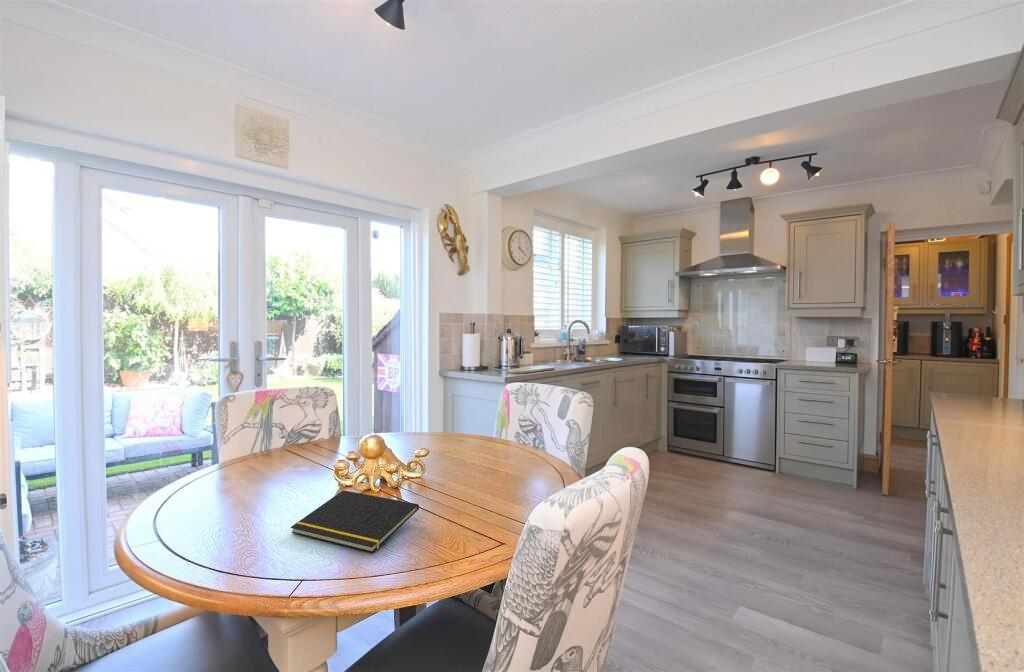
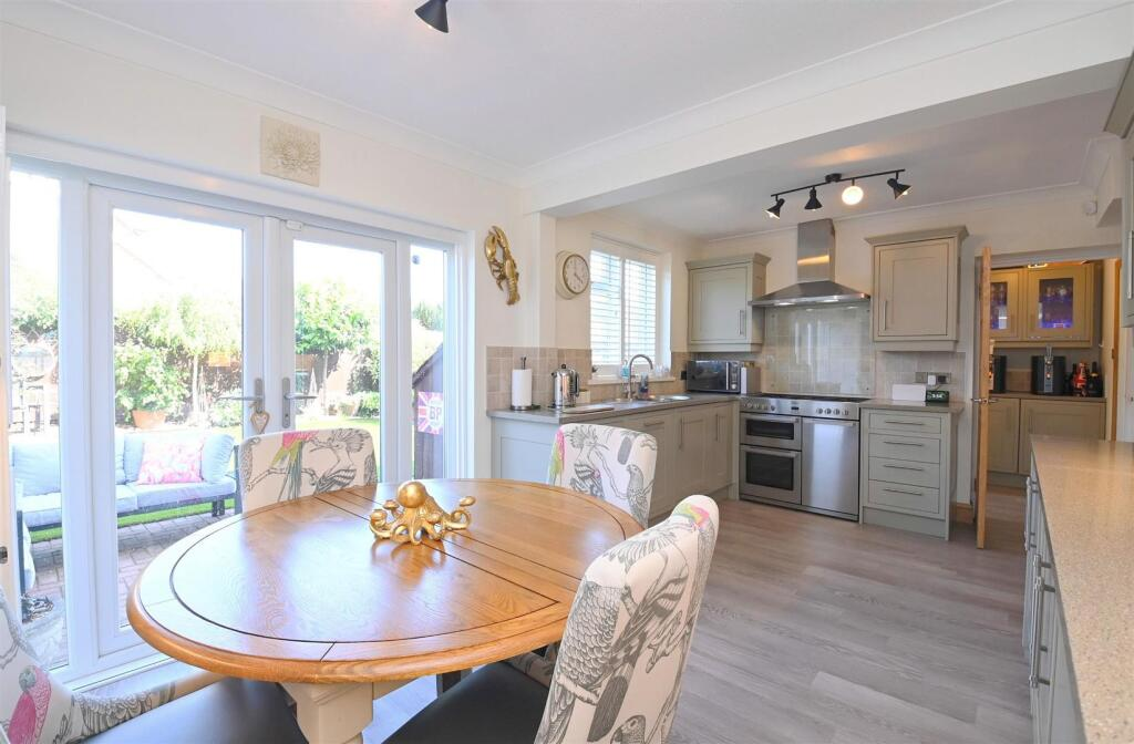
- notepad (356, 517)
